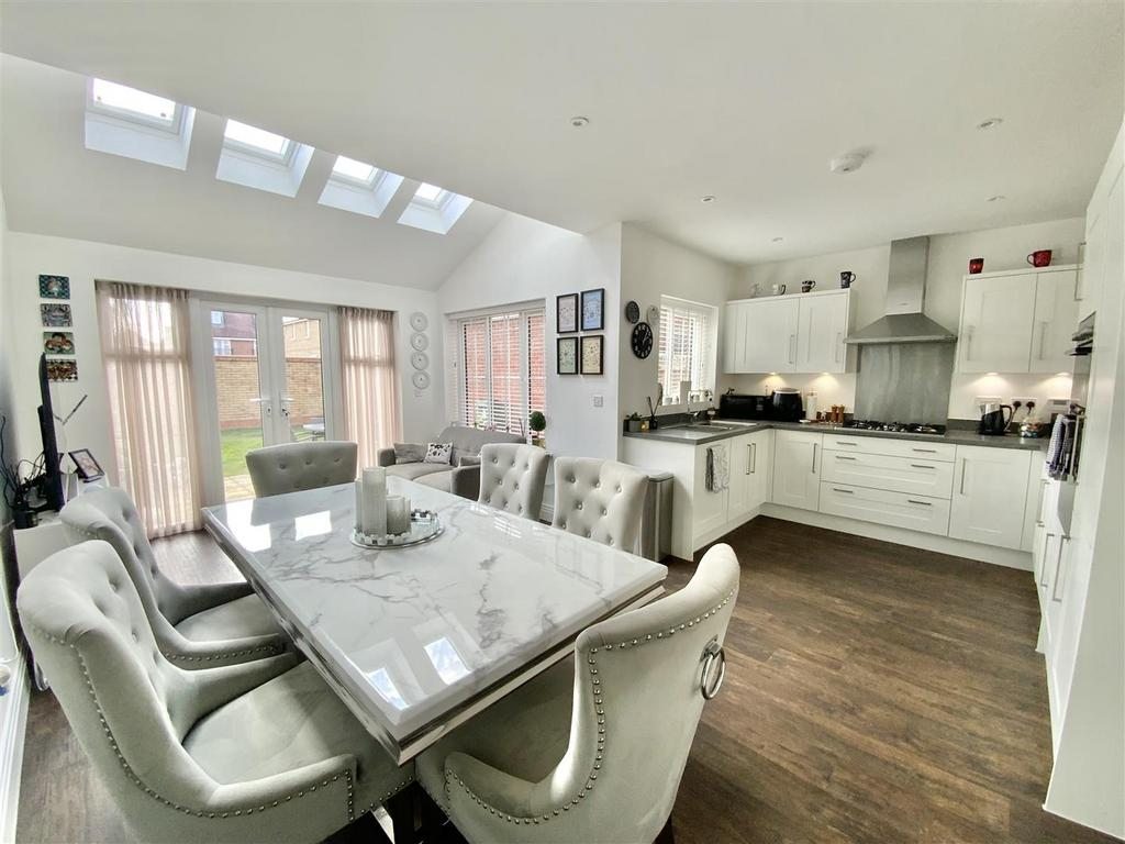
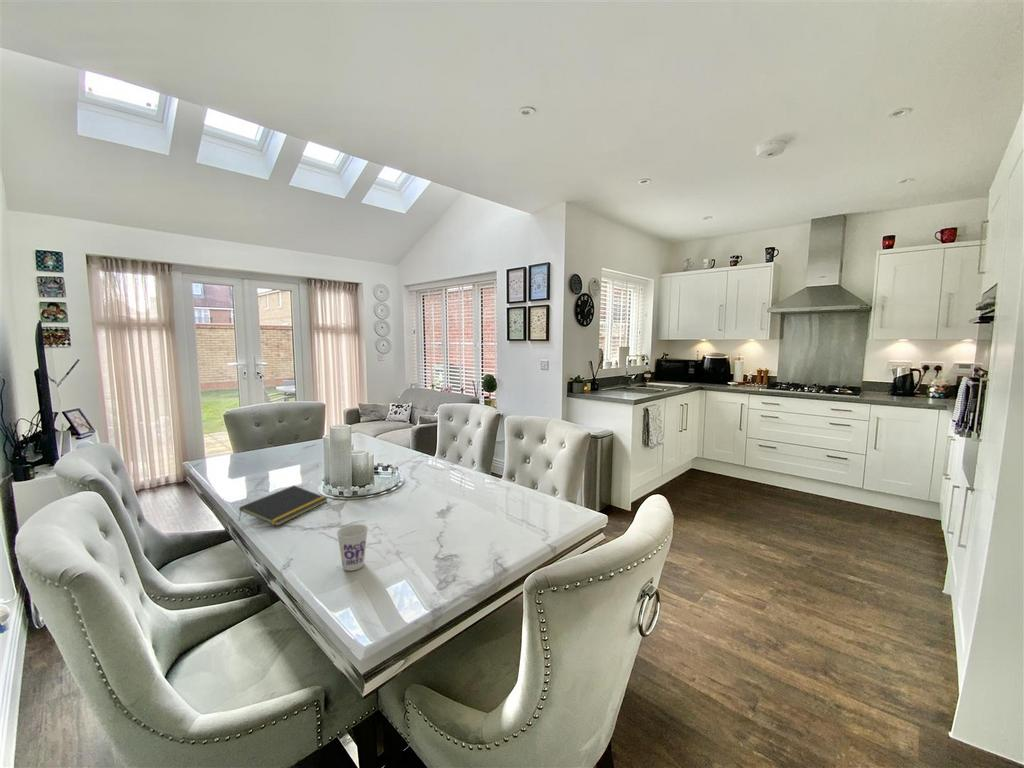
+ notepad (286, 503)
+ cup (353, 547)
